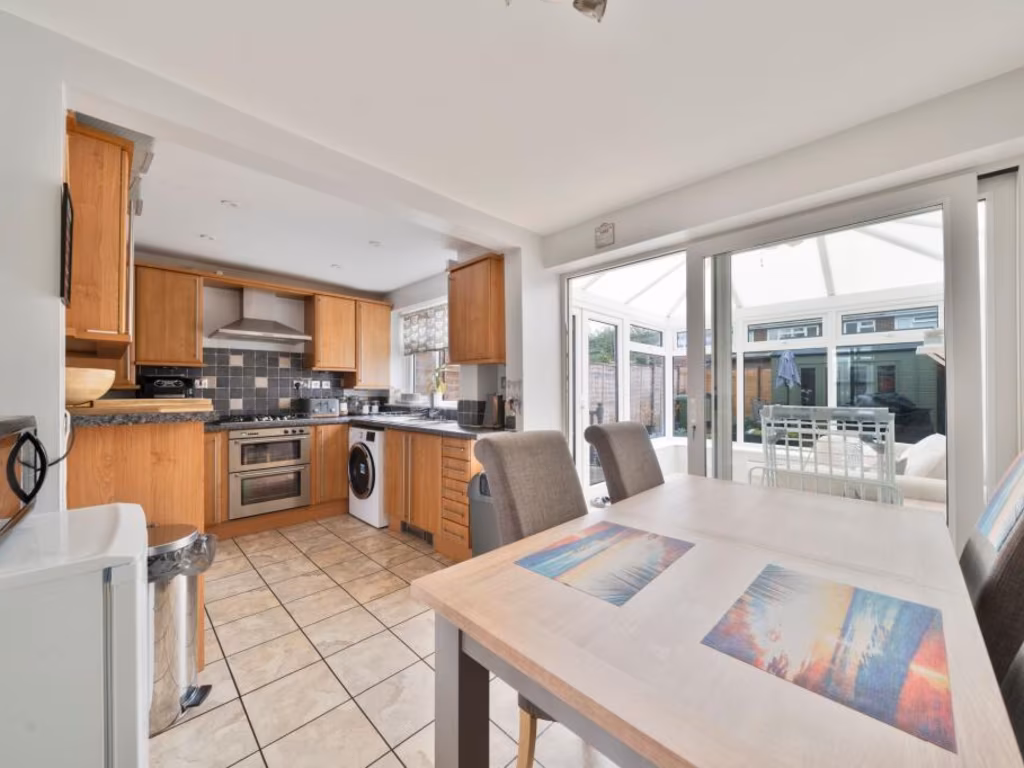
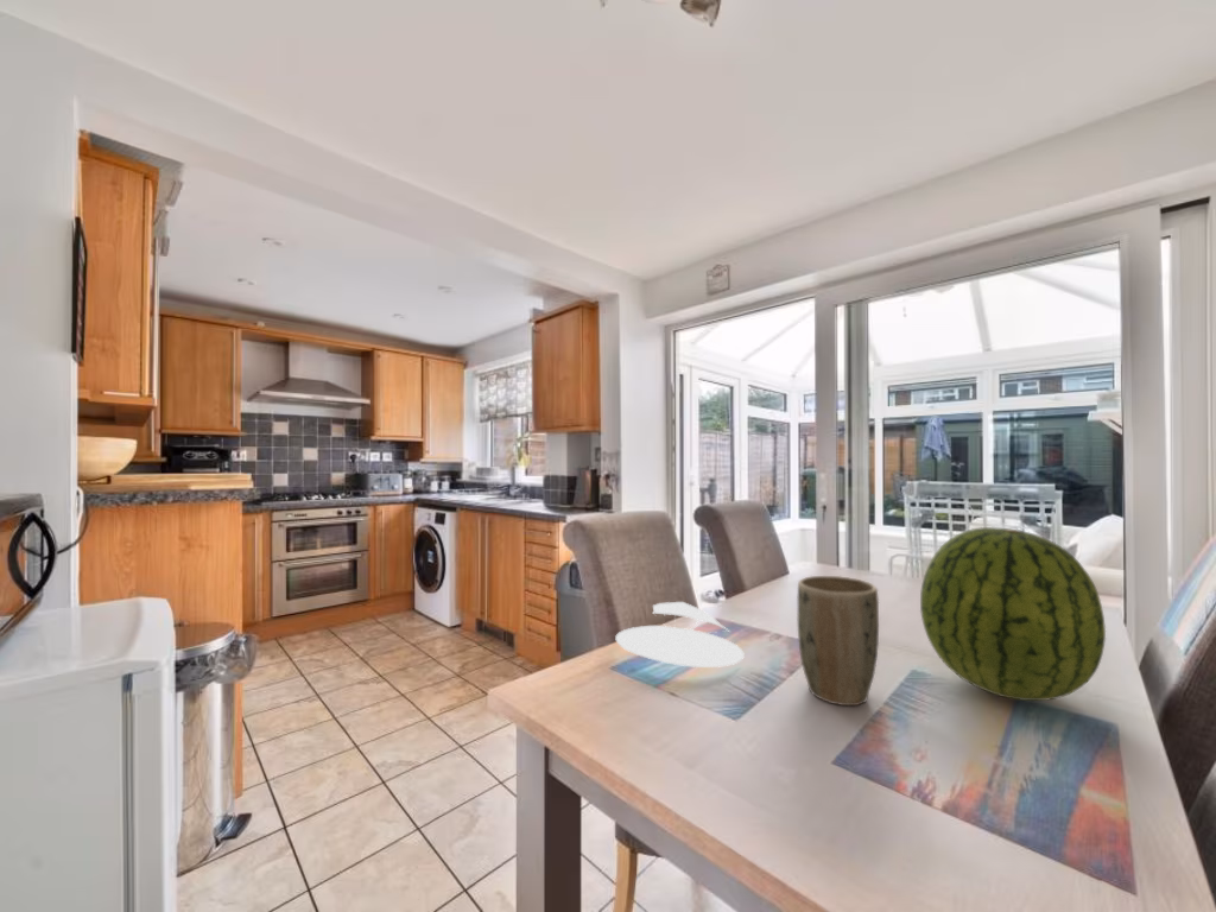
+ plate (678, 628)
+ plant pot (837, 638)
+ fruit (1003, 609)
